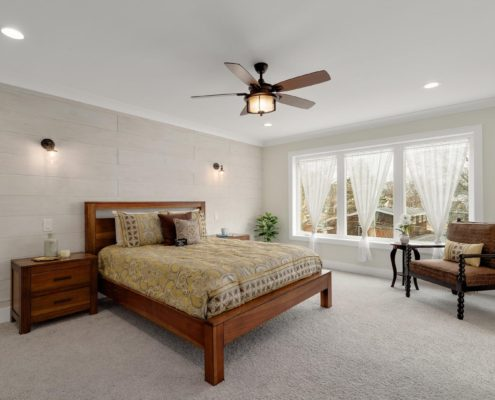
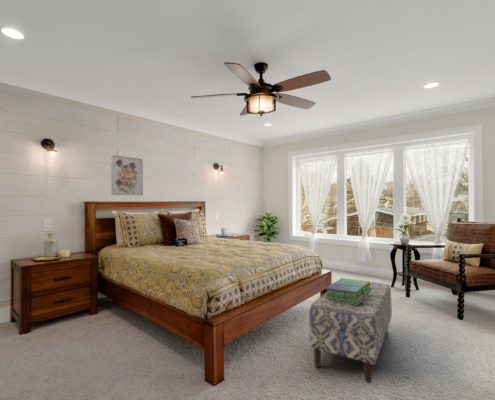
+ stack of books (349, 291)
+ wall art (127, 176)
+ bench (355, 320)
